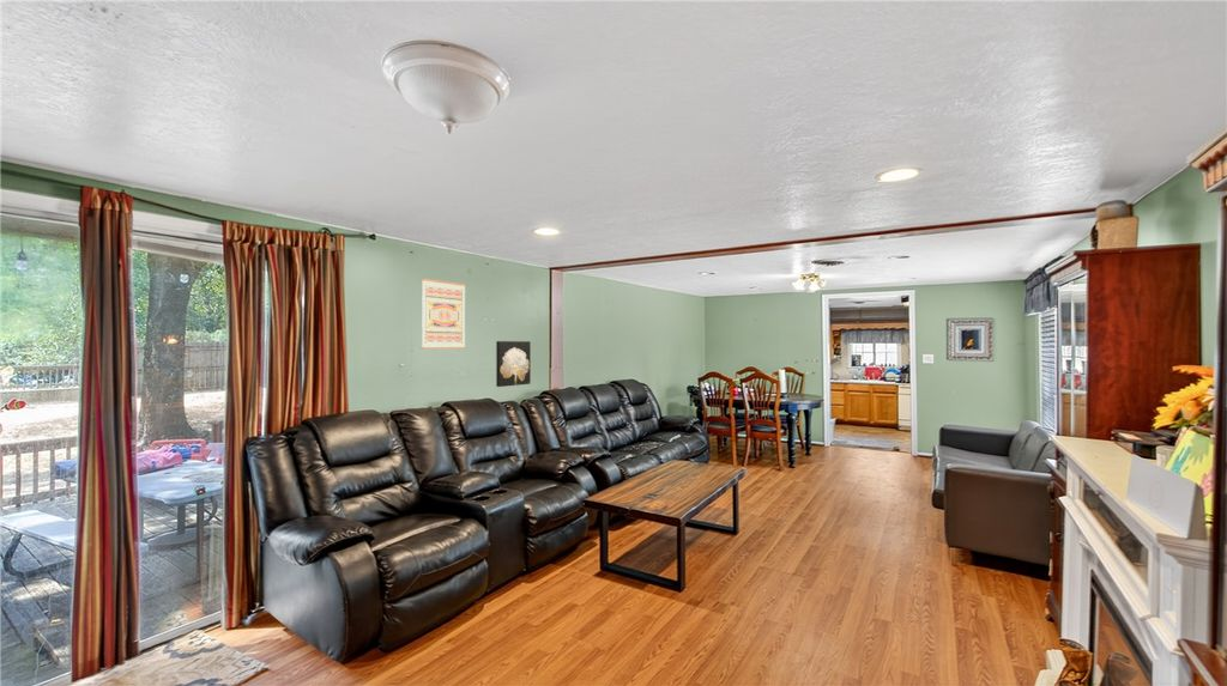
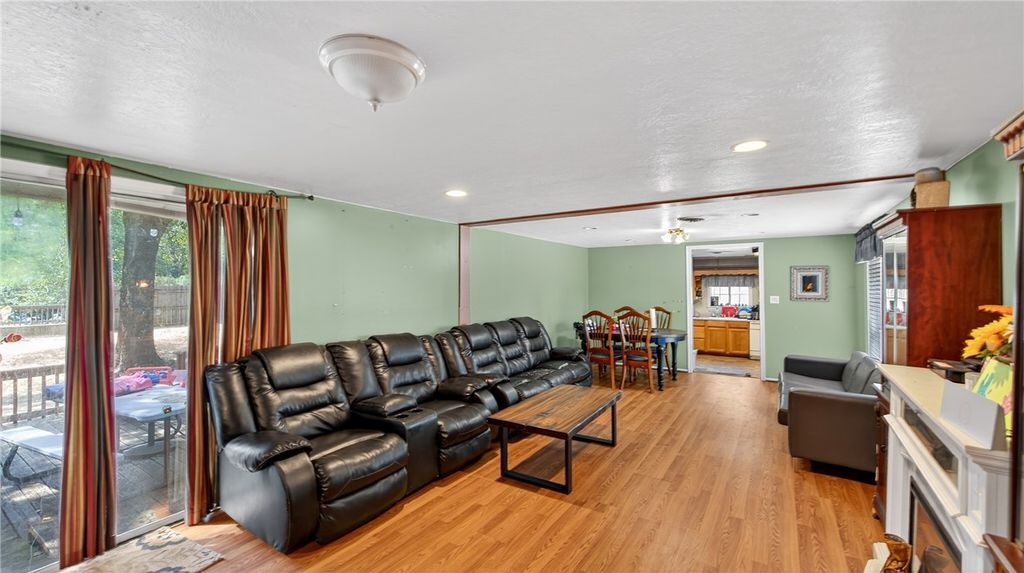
- wall art (513, 363)
- wall art (443, 315)
